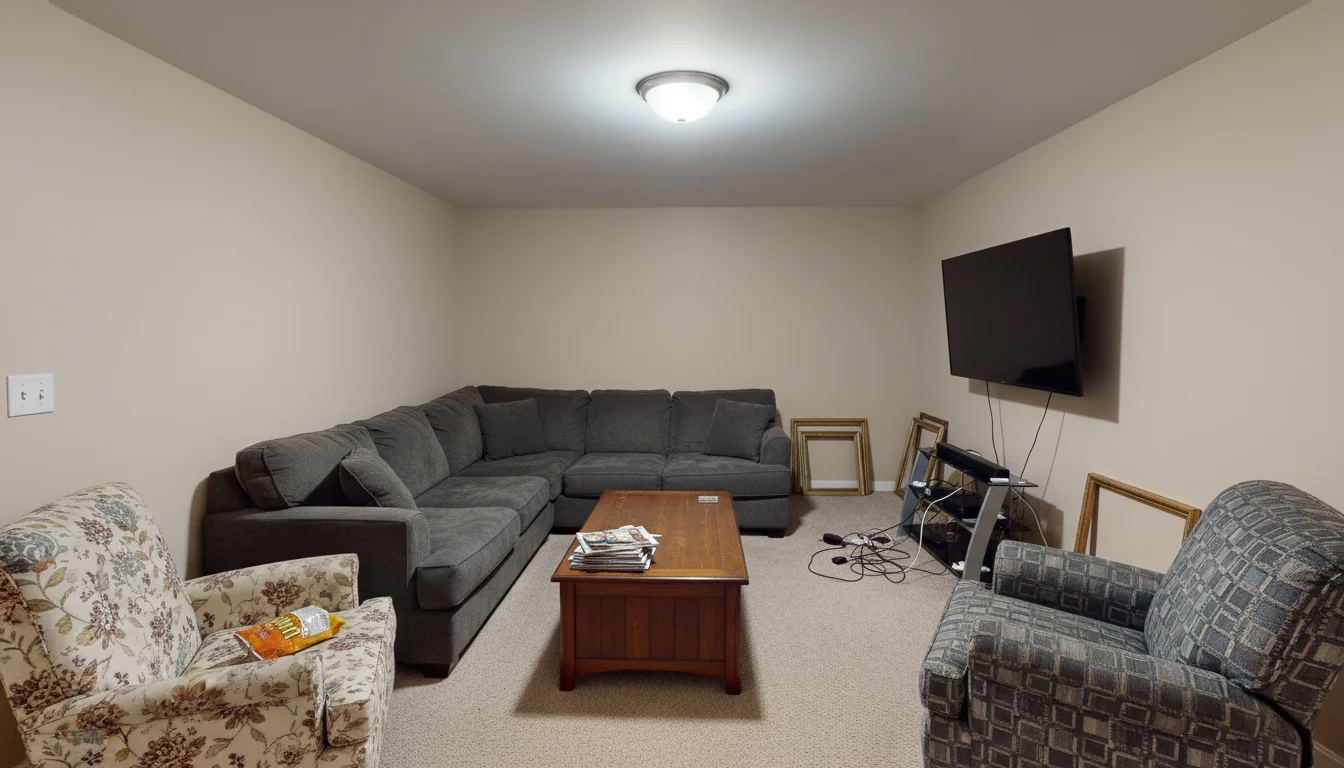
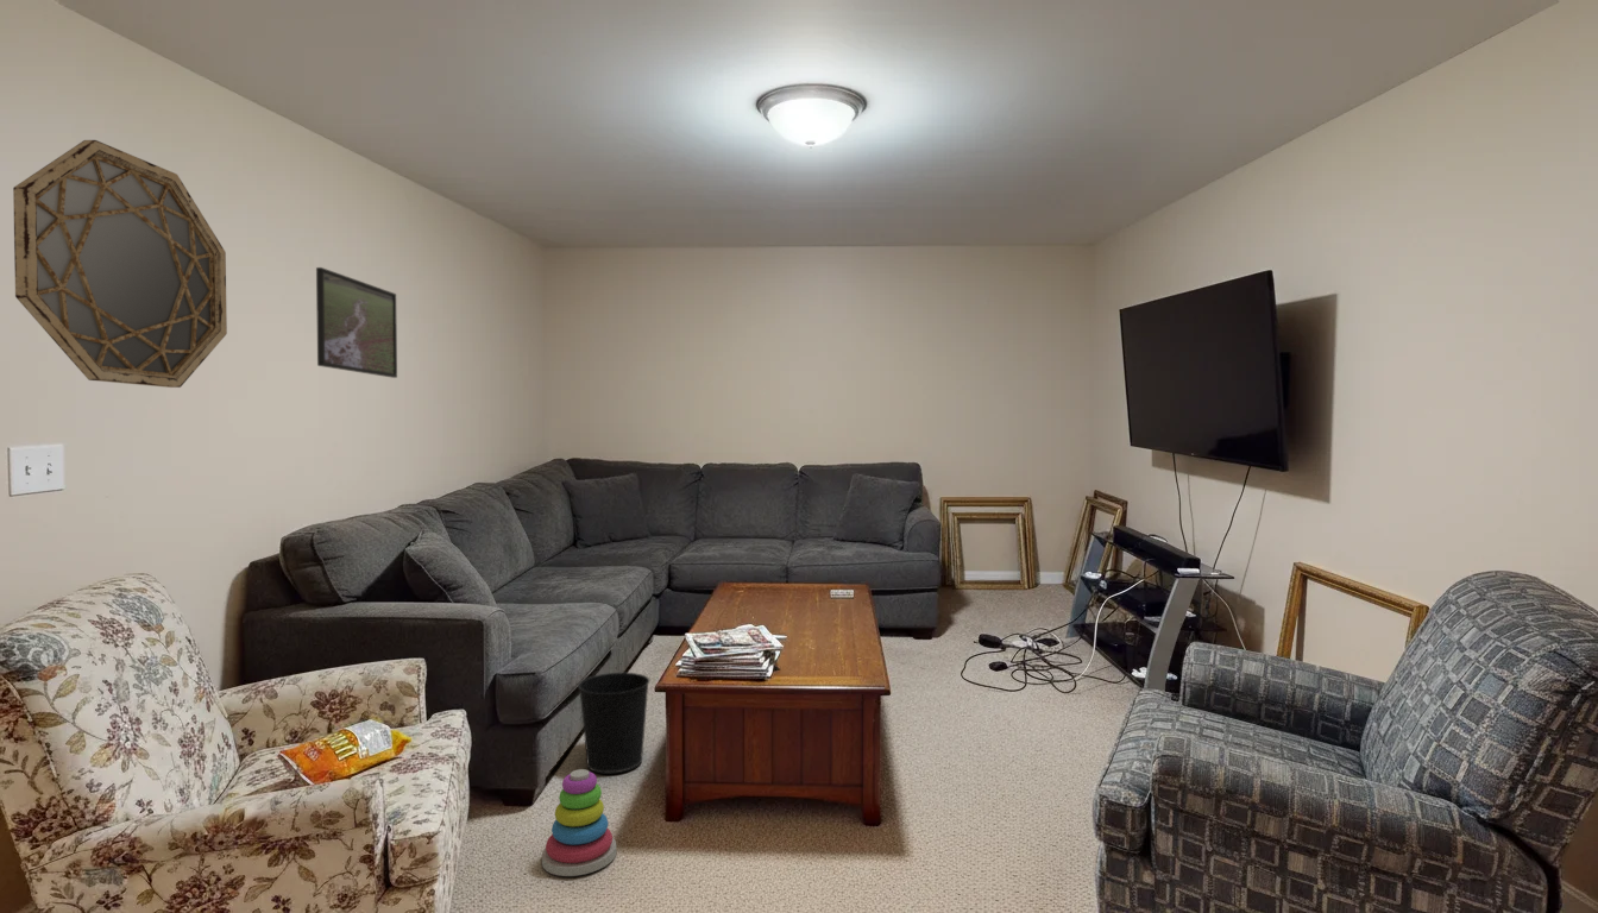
+ stacking toy (579, 814)
+ wastebasket (614, 722)
+ home mirror (134, 271)
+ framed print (359, 327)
